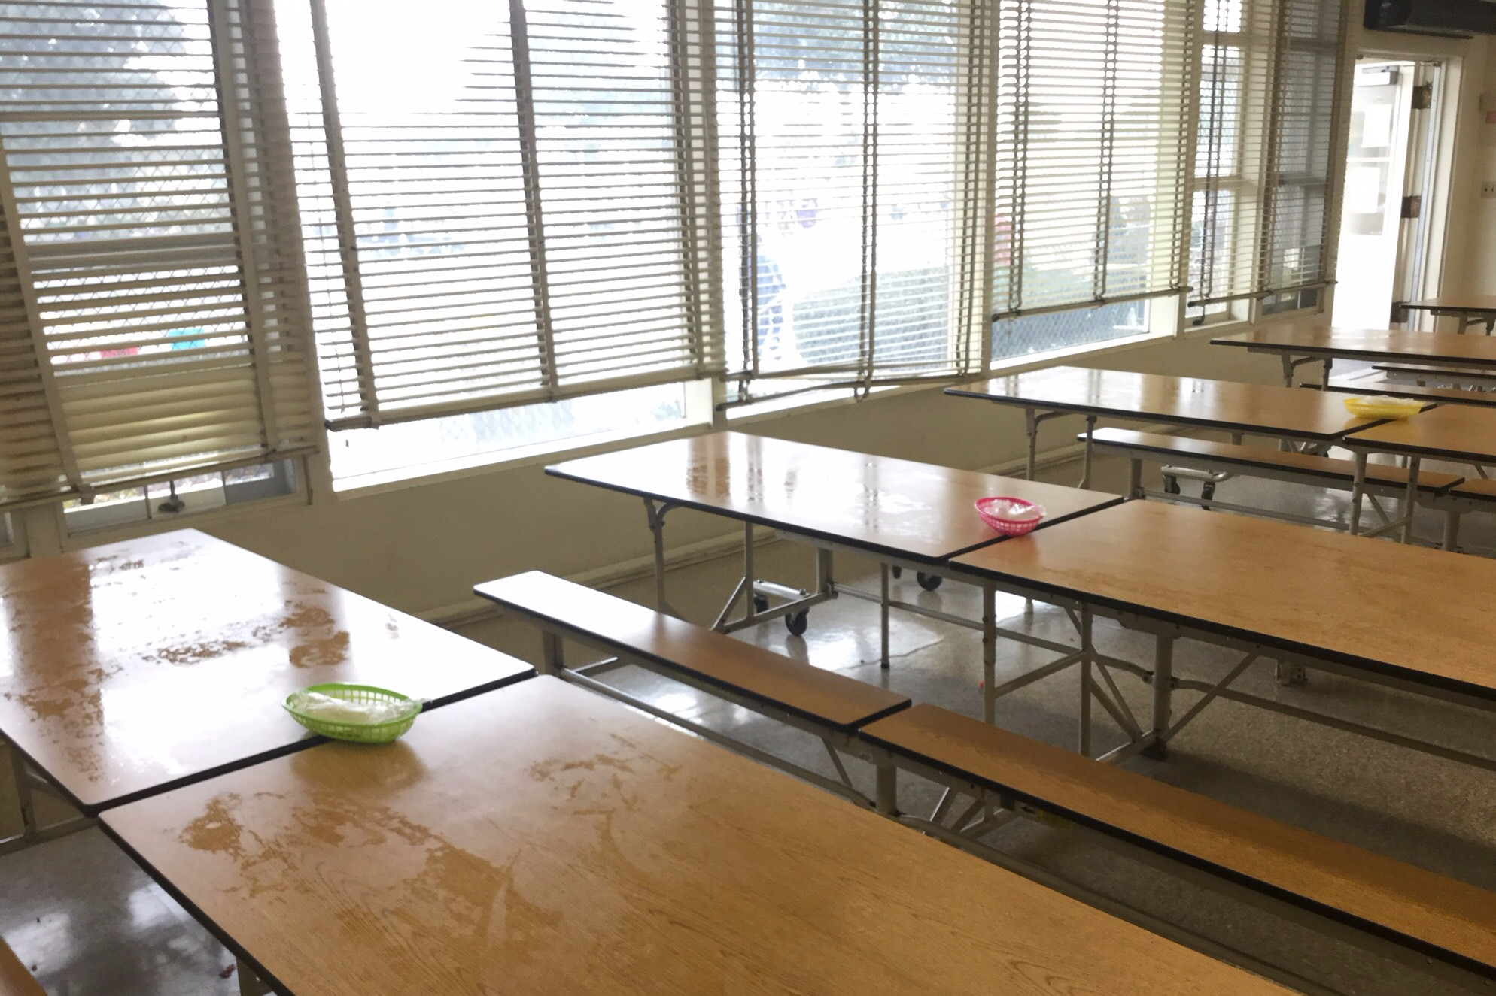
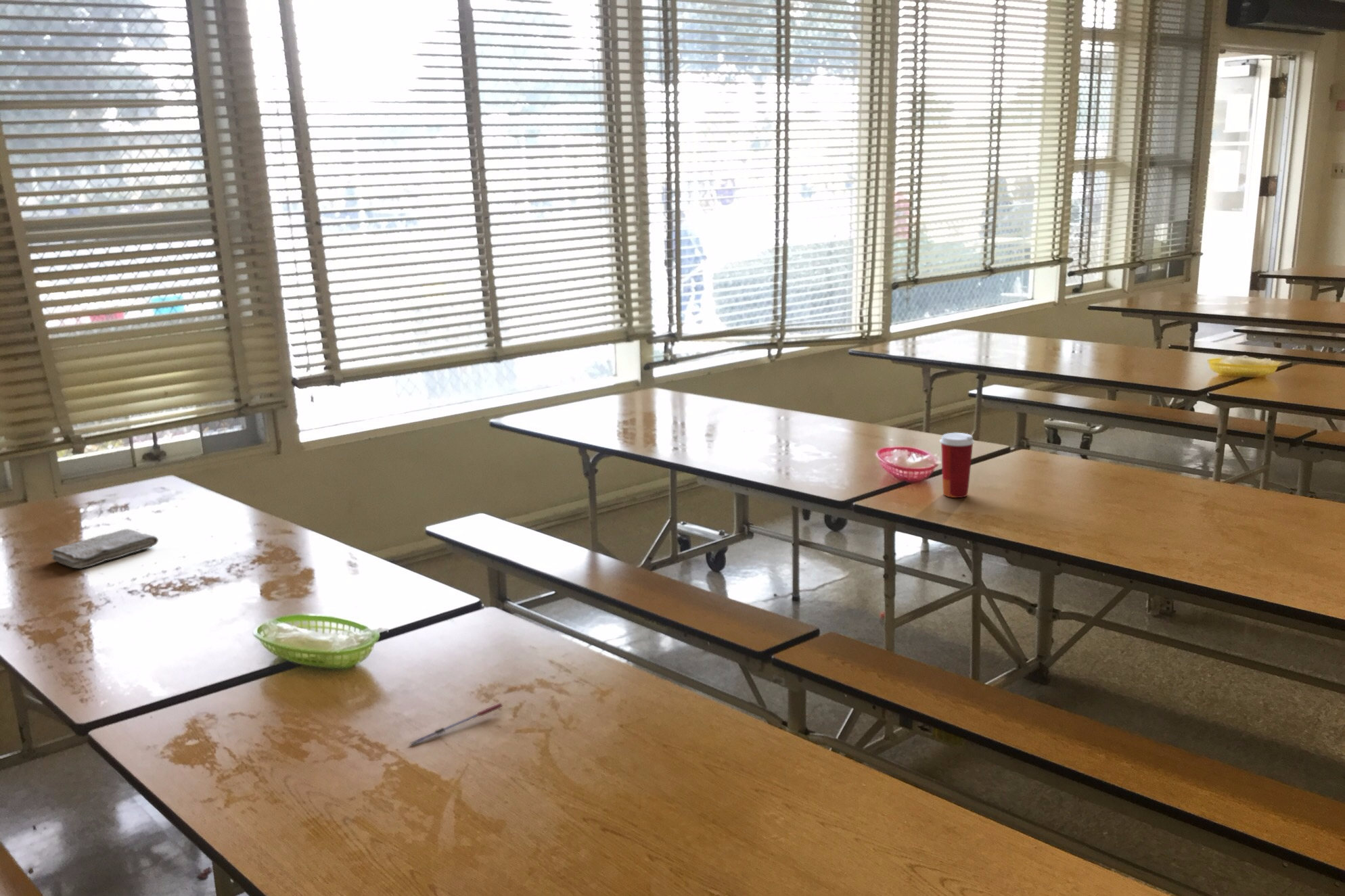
+ paper cup (956, 465)
+ pen (457, 723)
+ washcloth (104, 546)
